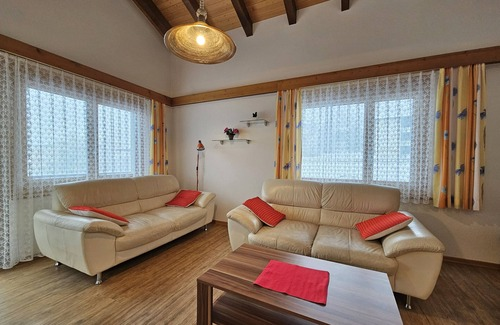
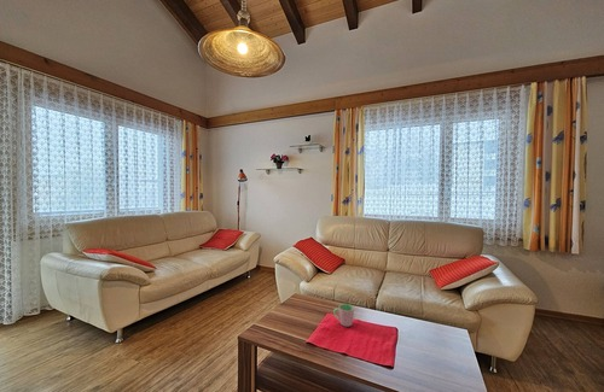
+ cup (343, 315)
